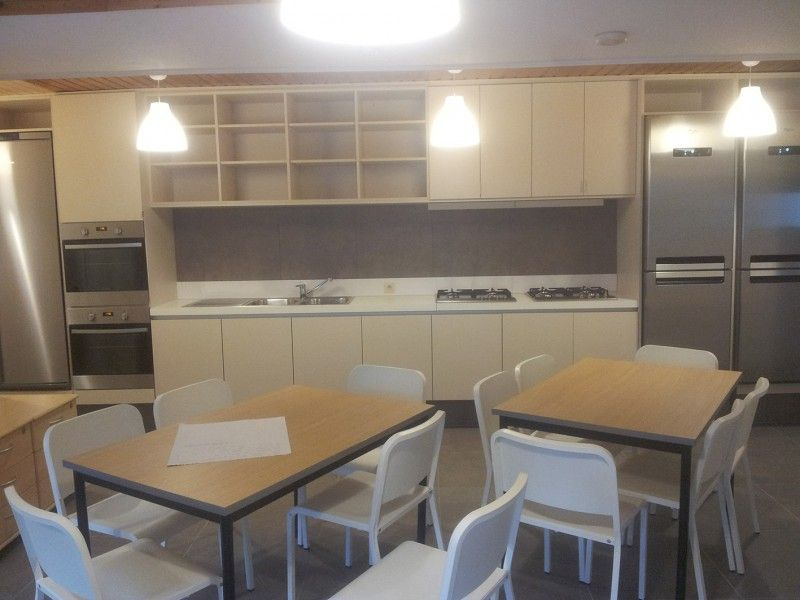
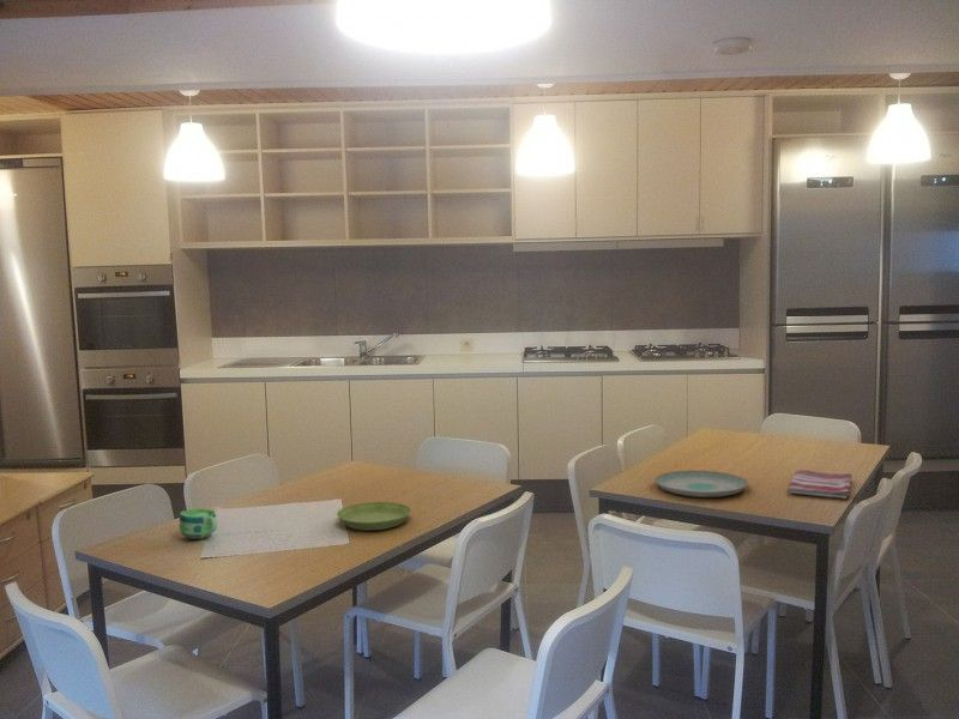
+ dish towel (820, 483)
+ saucer (374, 516)
+ plate (700, 483)
+ cup (201, 524)
